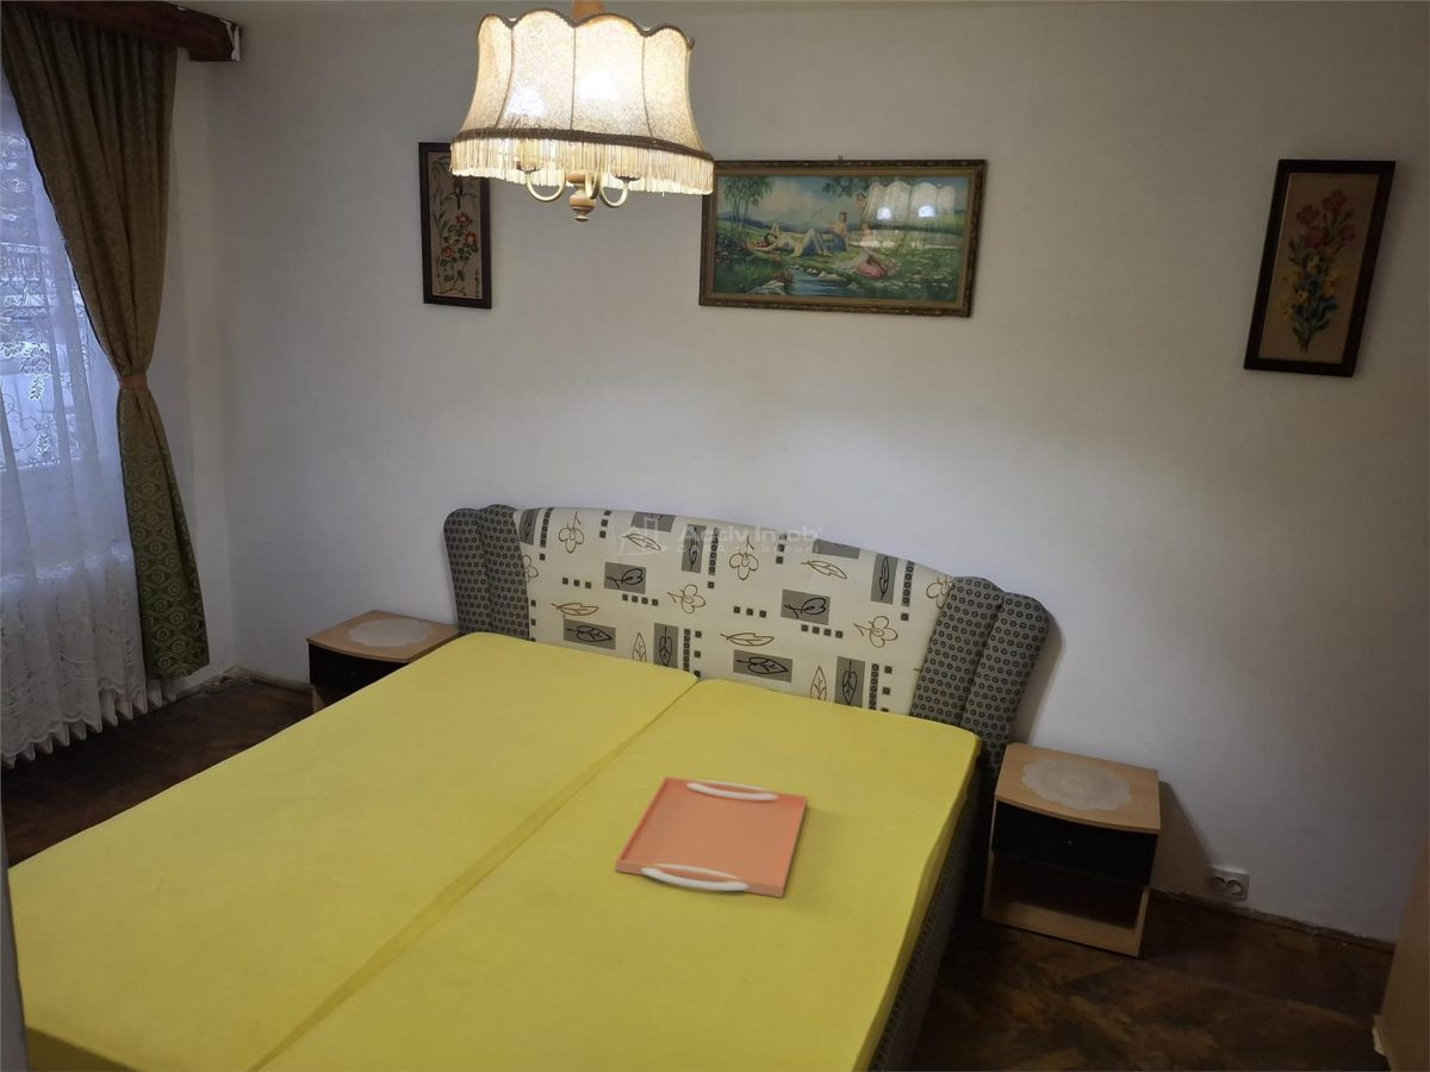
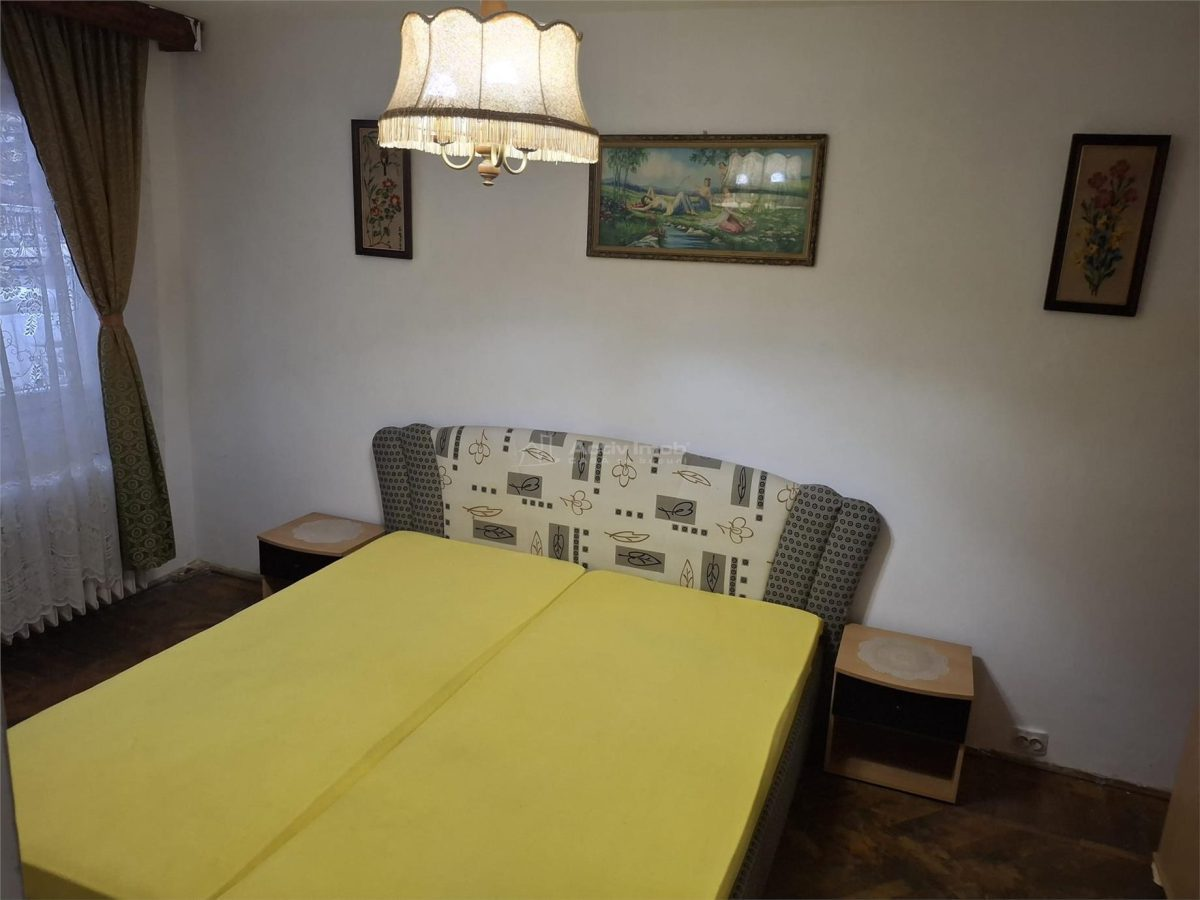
- serving tray (717, 830)
